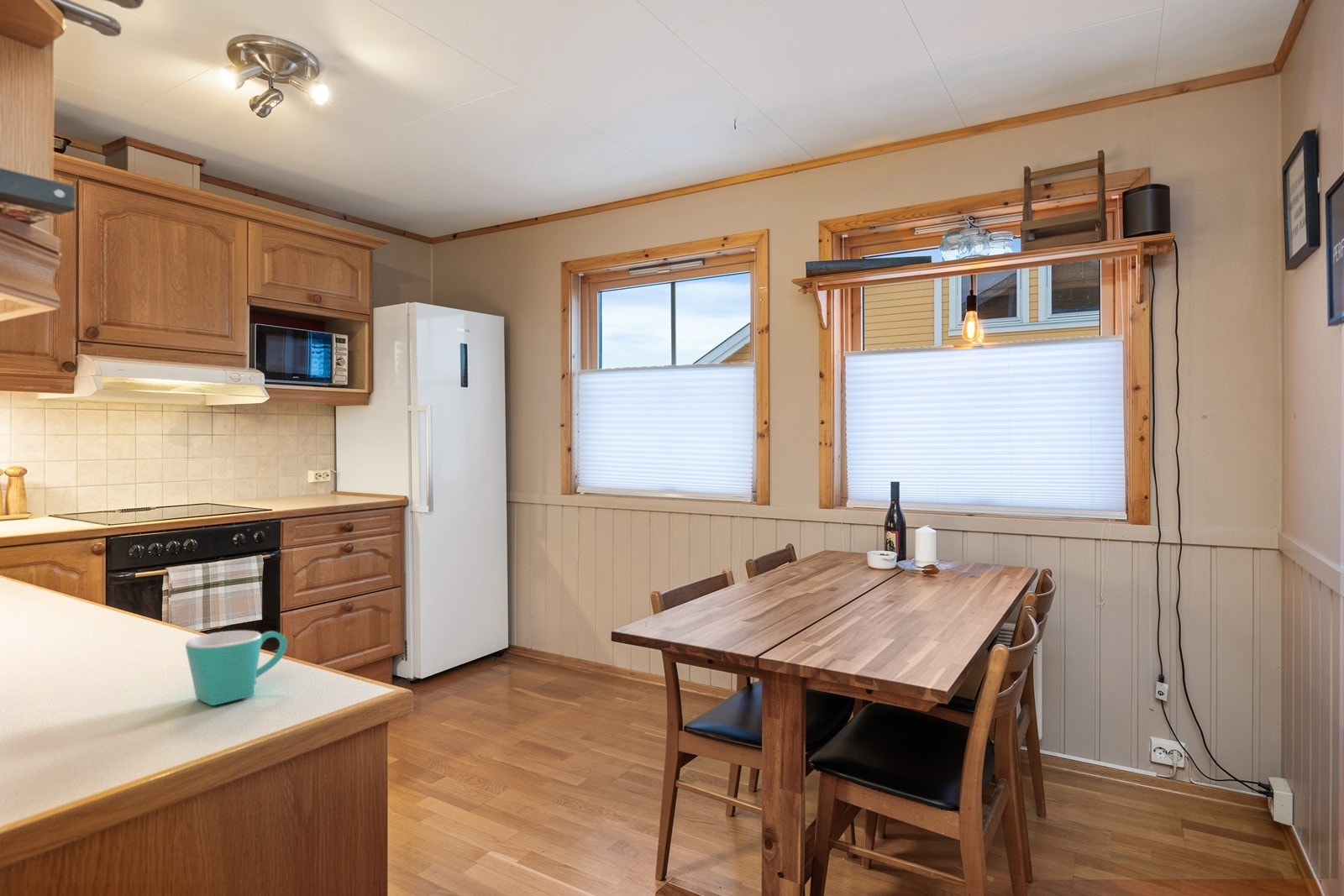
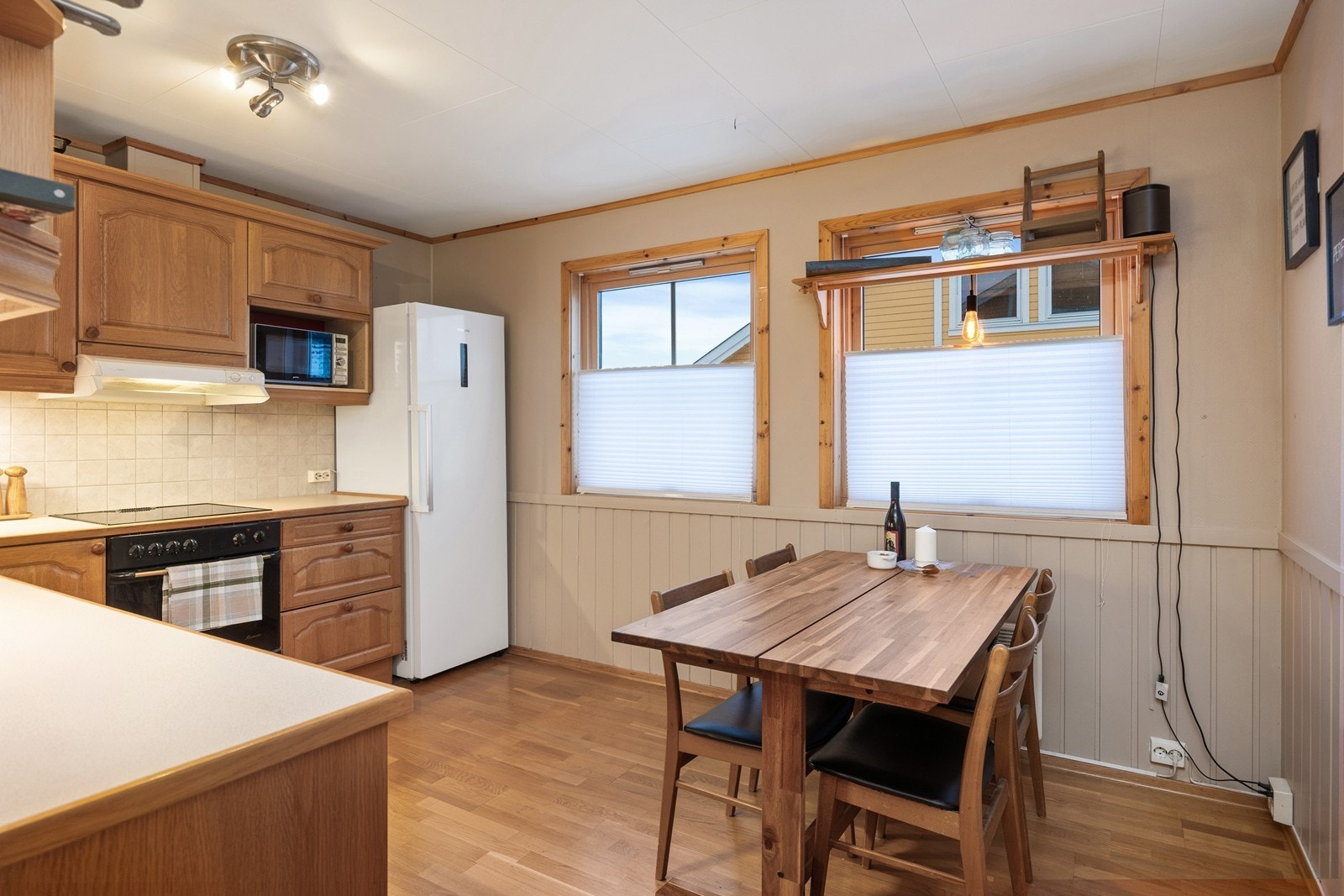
- mug (239, 663)
